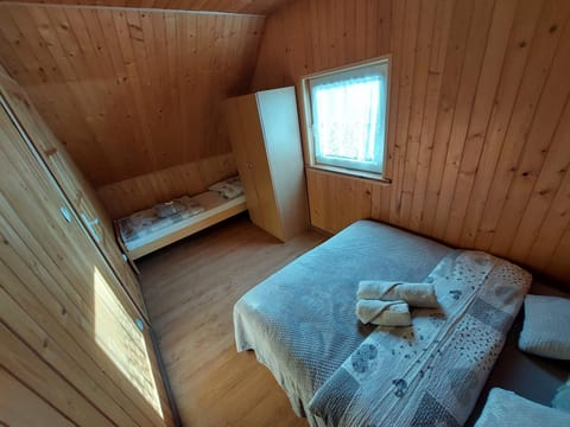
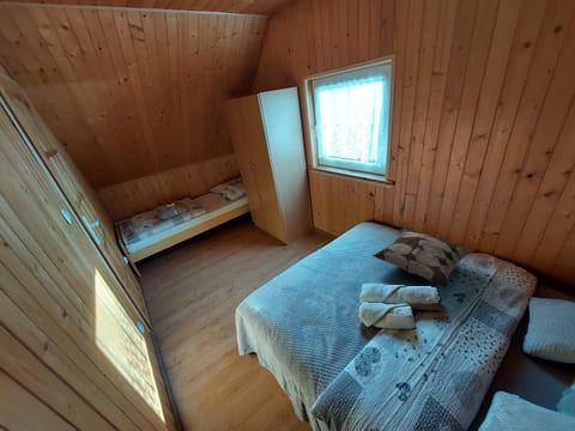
+ decorative pillow (419, 251)
